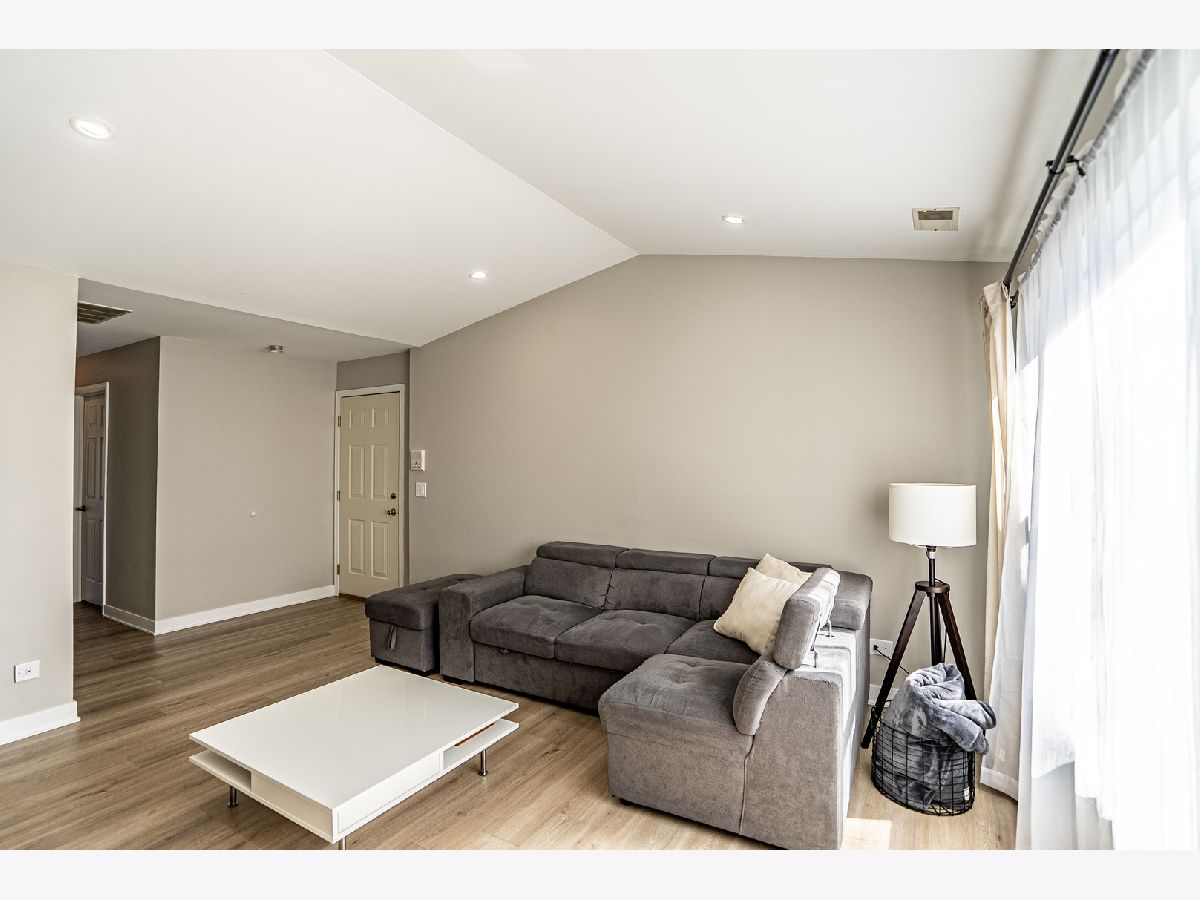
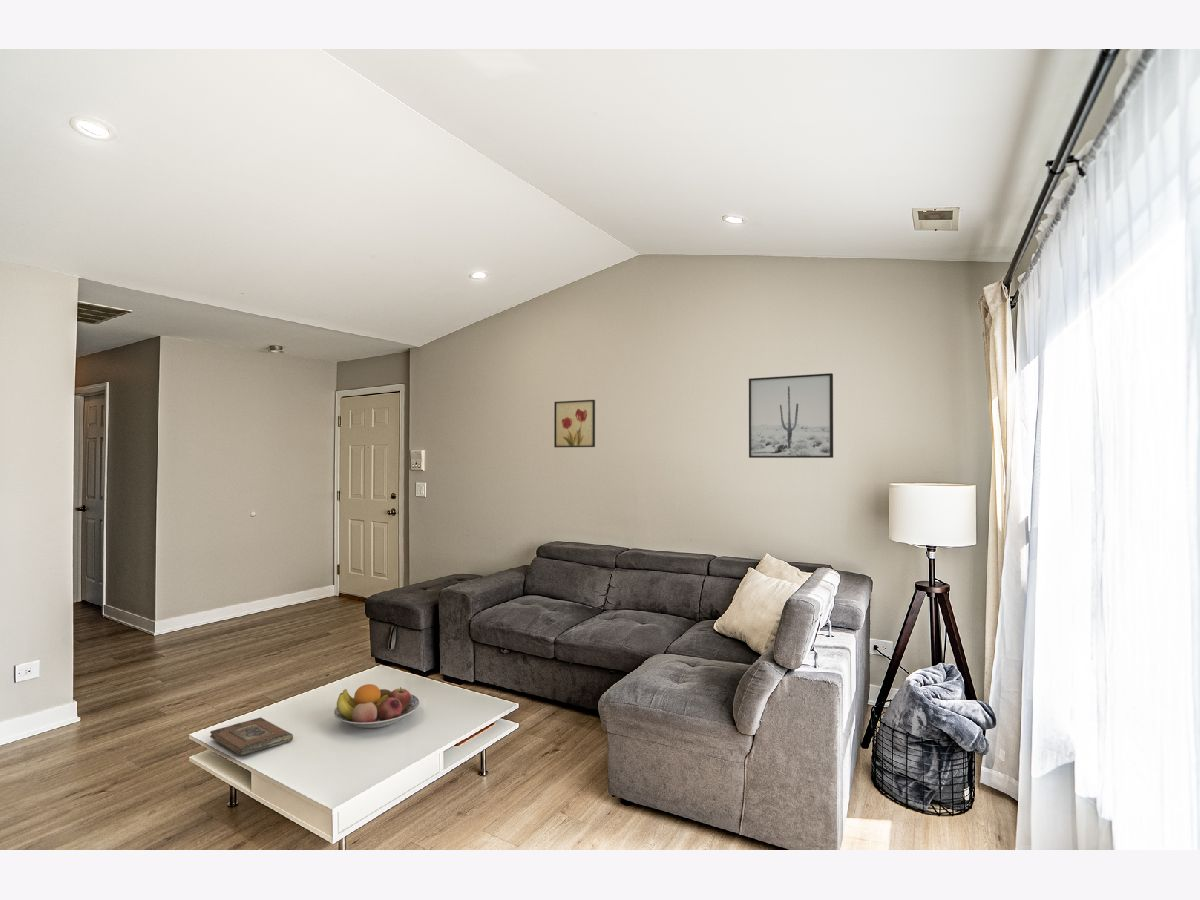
+ wall art (574, 424)
+ wall art (789, 417)
+ fruit bowl (377, 702)
+ book (251, 735)
